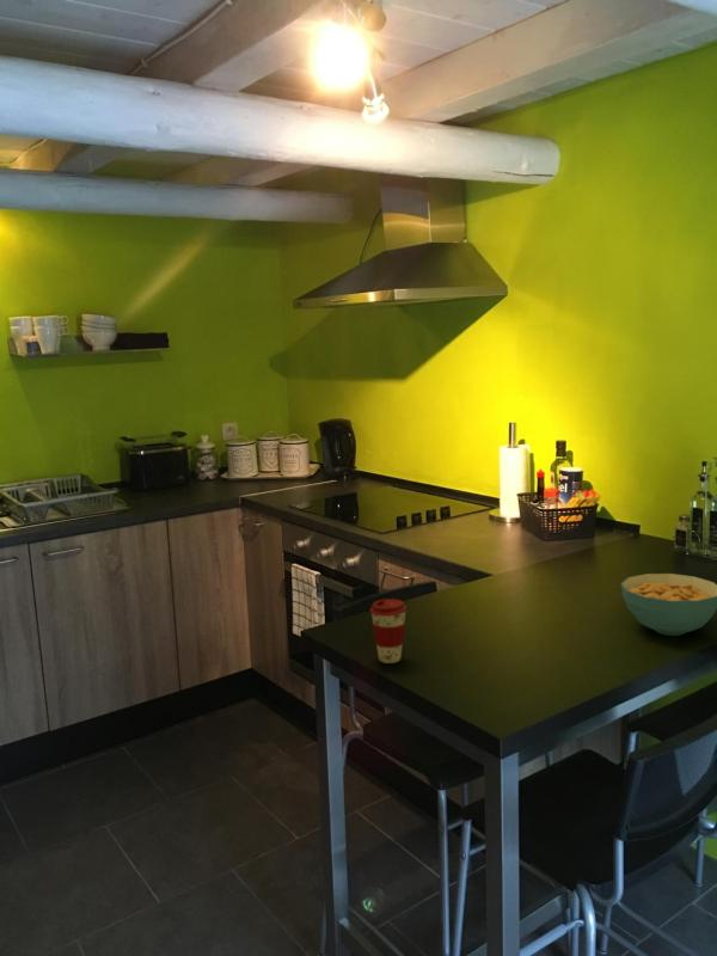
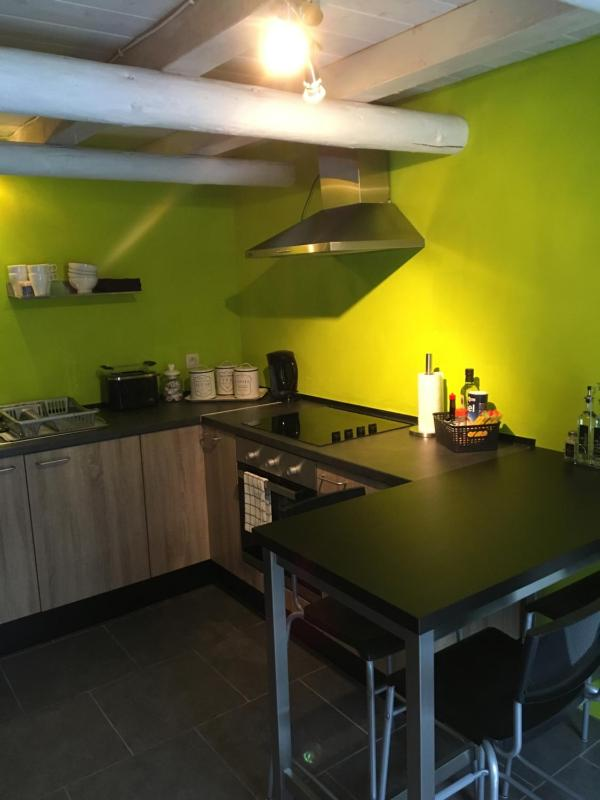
- cereal bowl (669, 608)
- coffee cup (388, 631)
